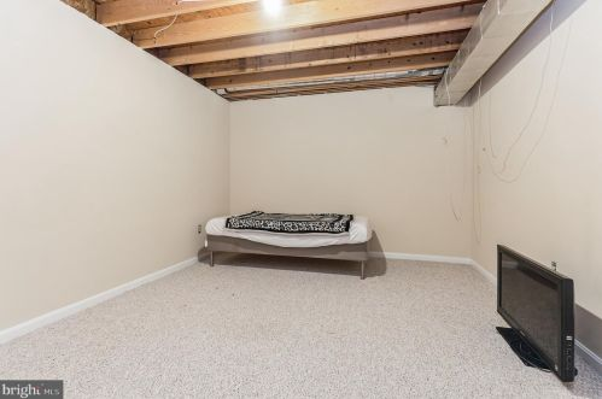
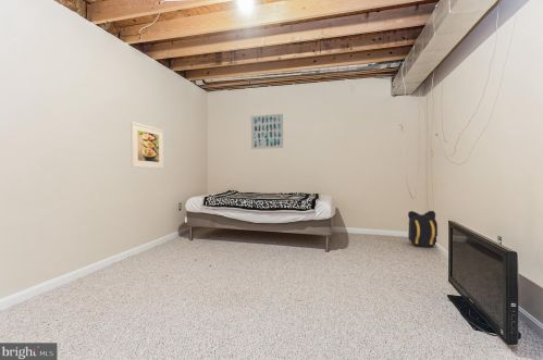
+ wall art (267, 132)
+ backpack (422, 228)
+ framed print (148, 147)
